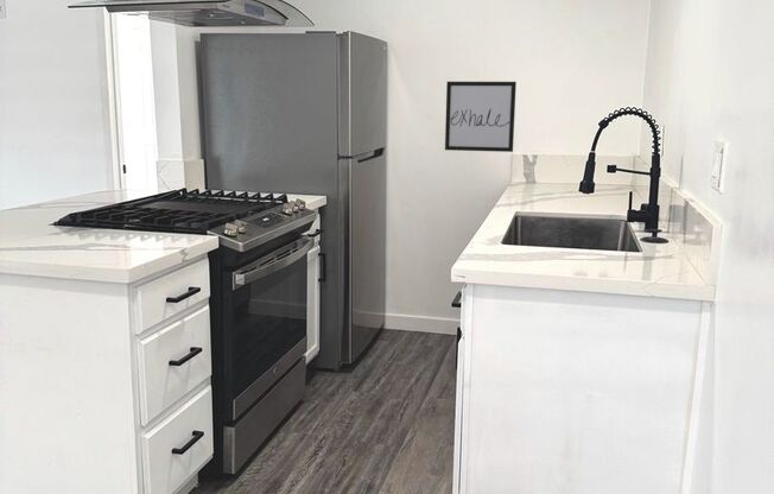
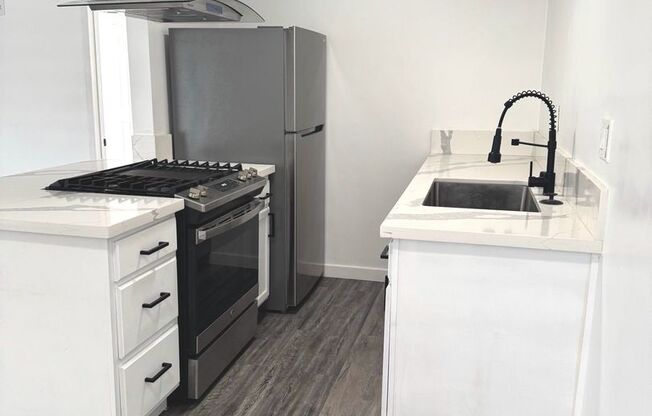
- wall art (480, 116)
